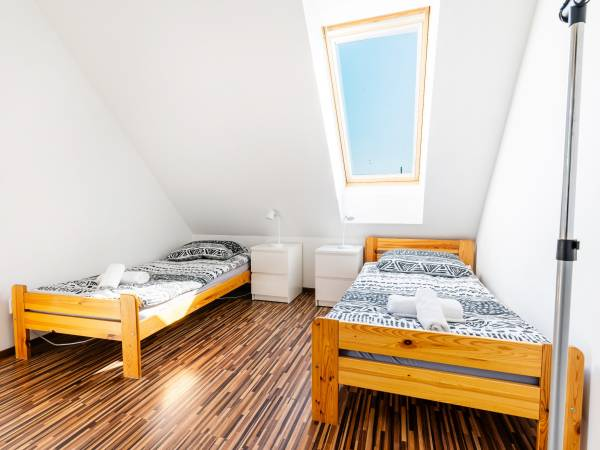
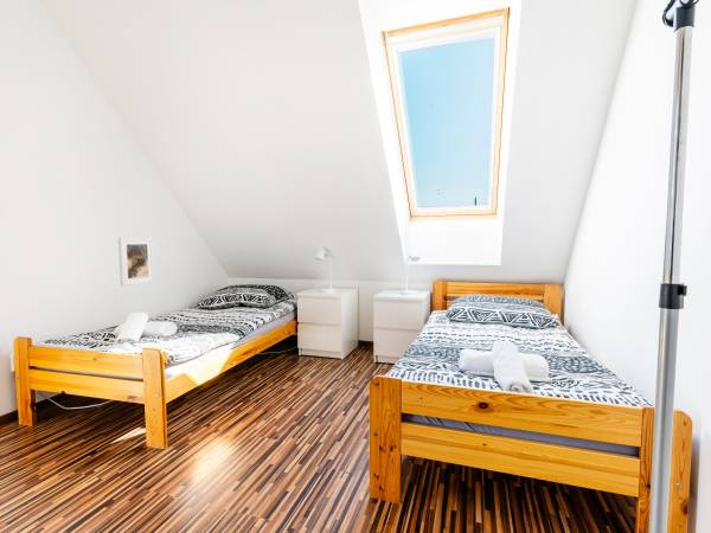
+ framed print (136, 261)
